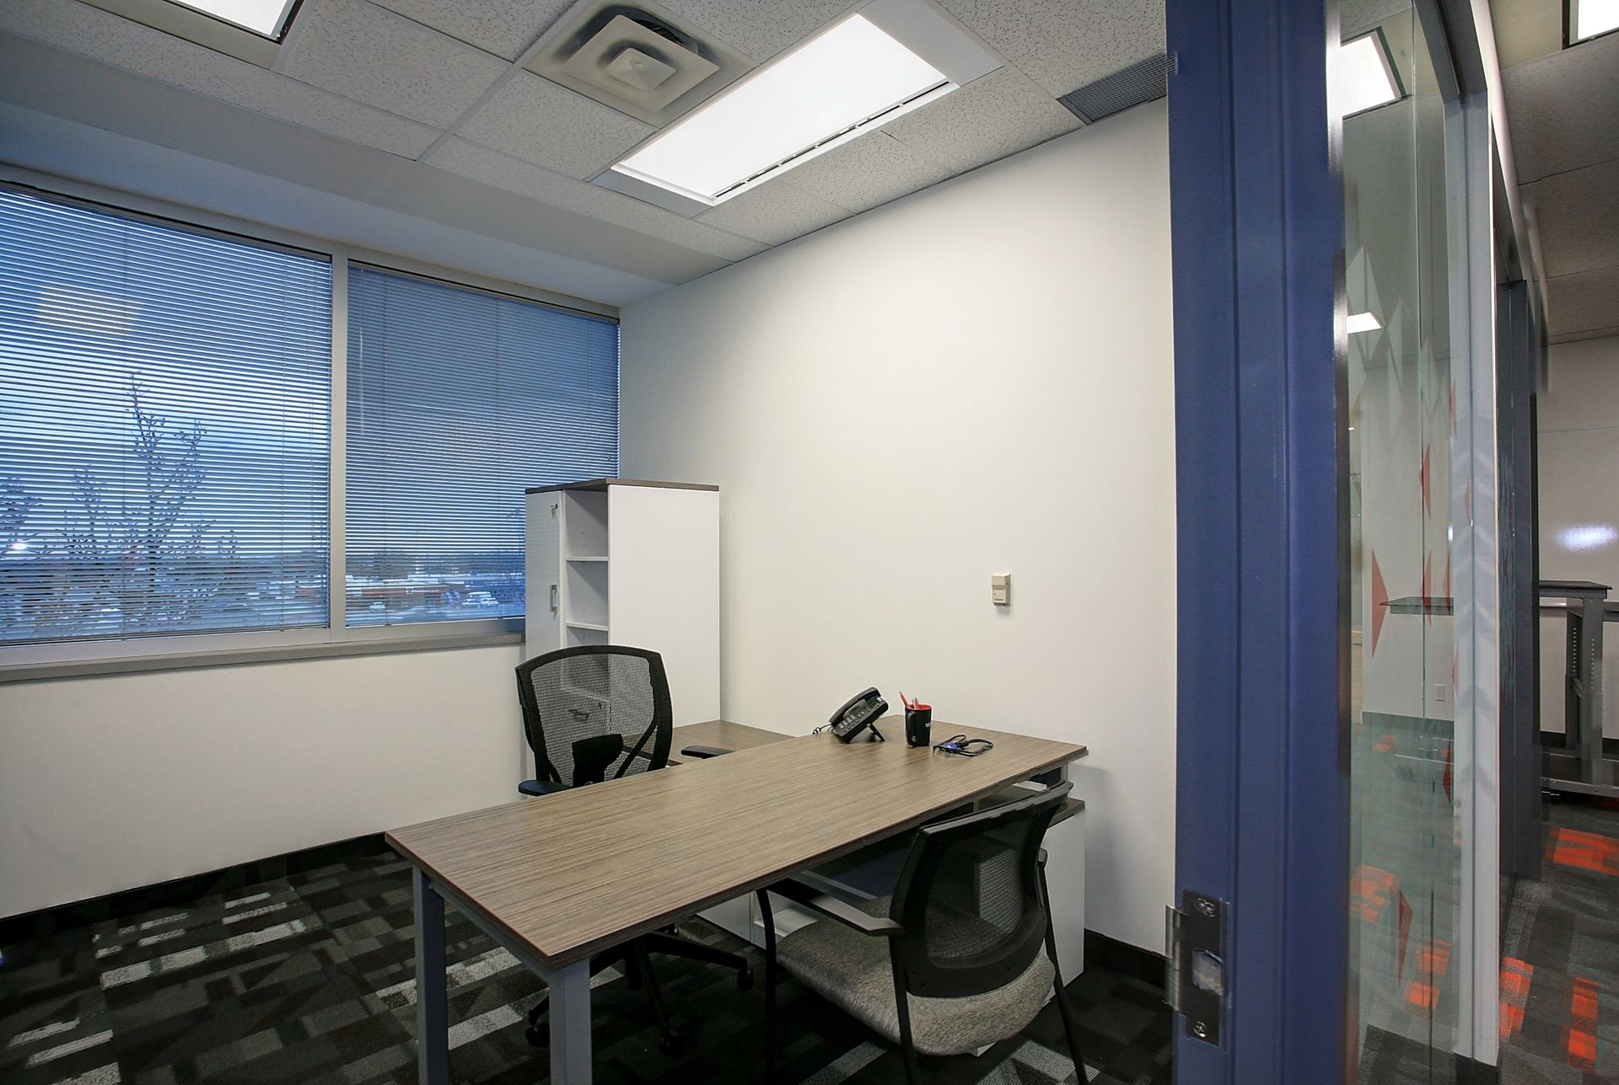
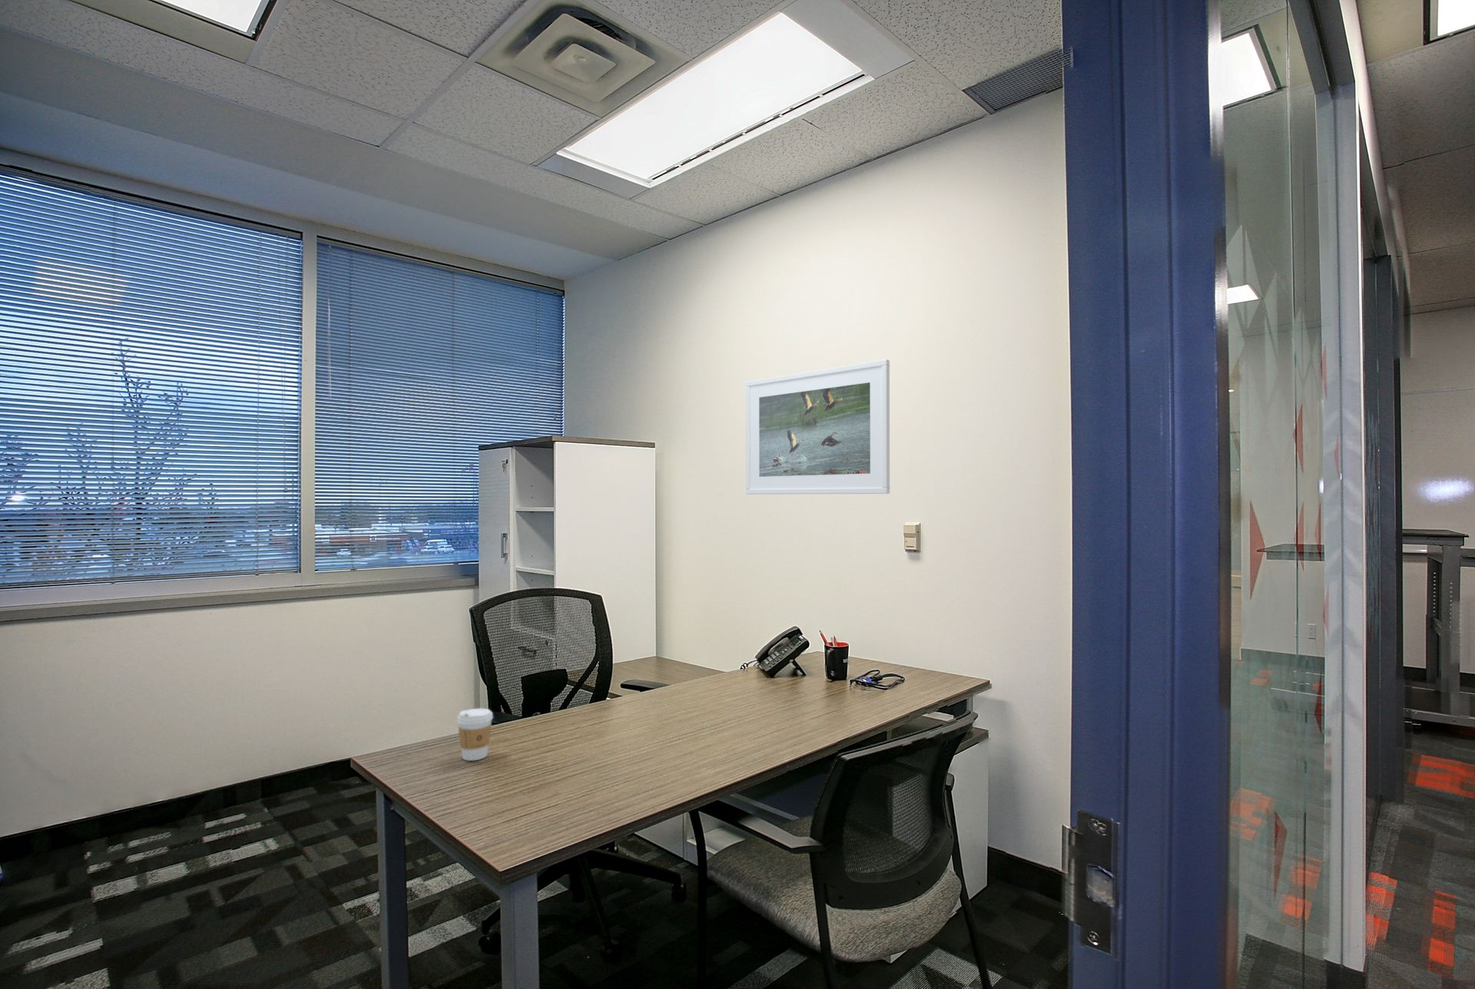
+ coffee cup (475, 733)
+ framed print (811, 433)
